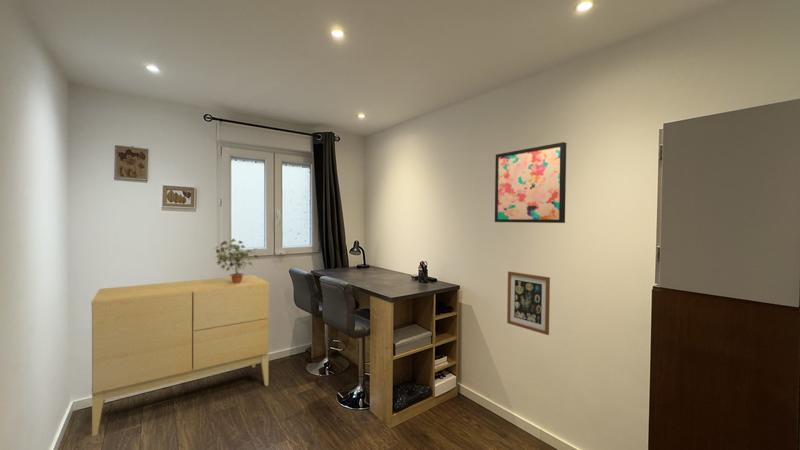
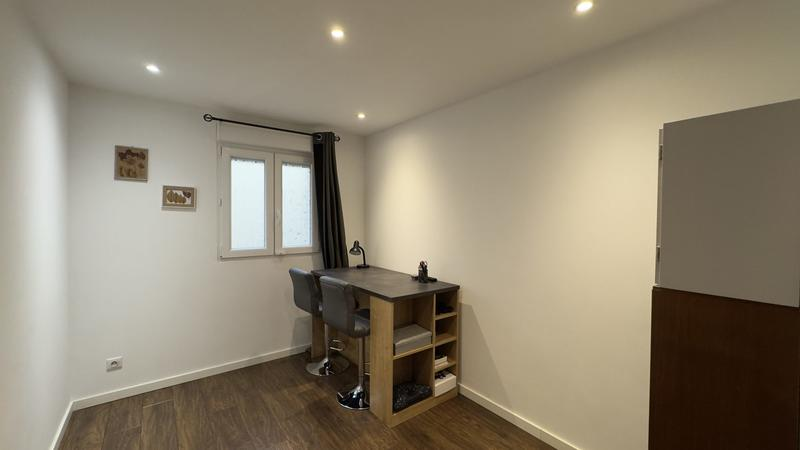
- sideboard (189, 340)
- wall art (527, 185)
- wall art (527, 301)
- potted plant (236, 260)
